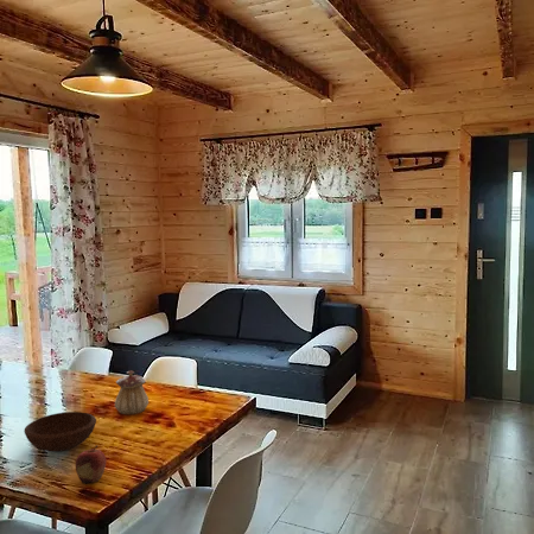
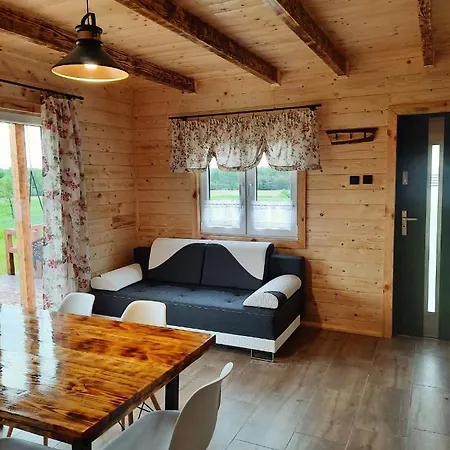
- bowl (61, 434)
- teapot (131, 390)
- fruit (90, 463)
